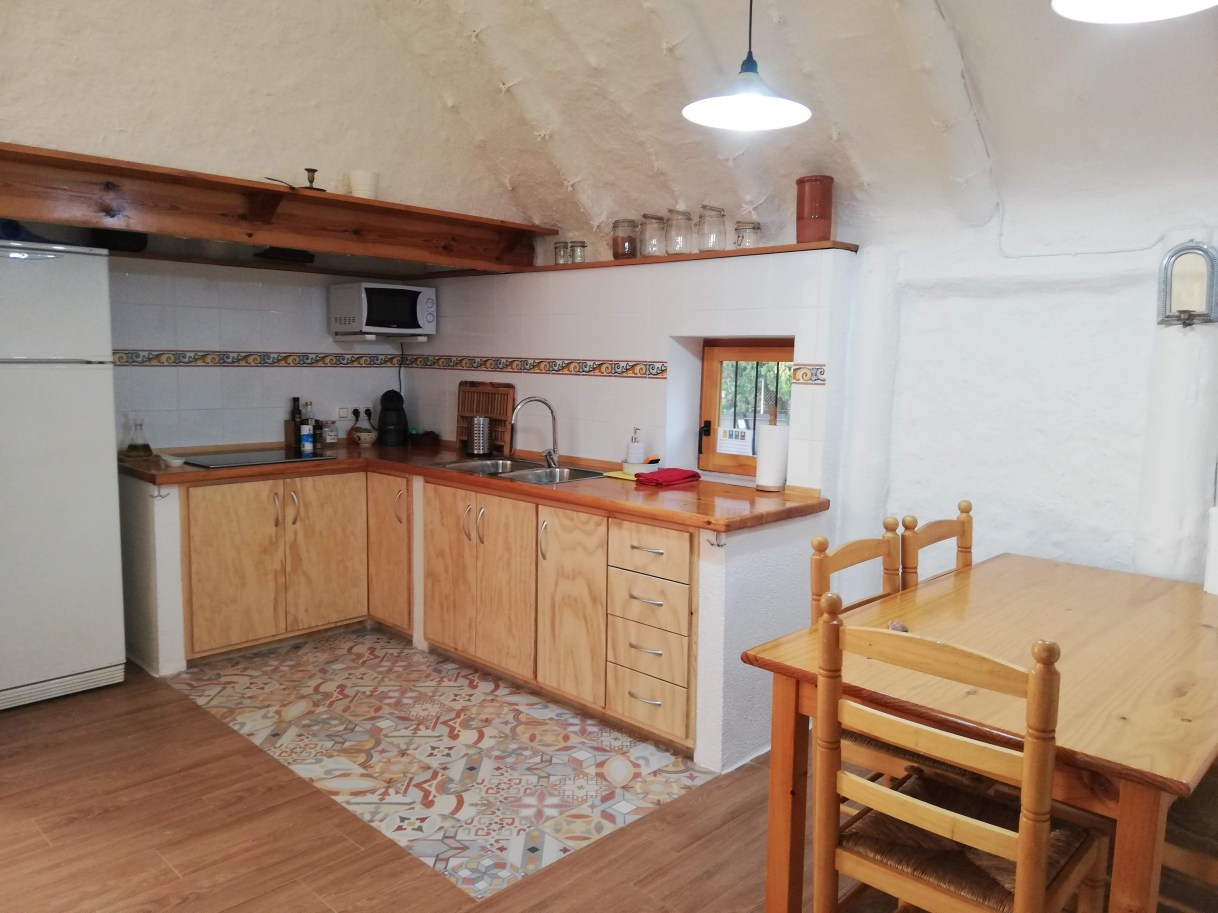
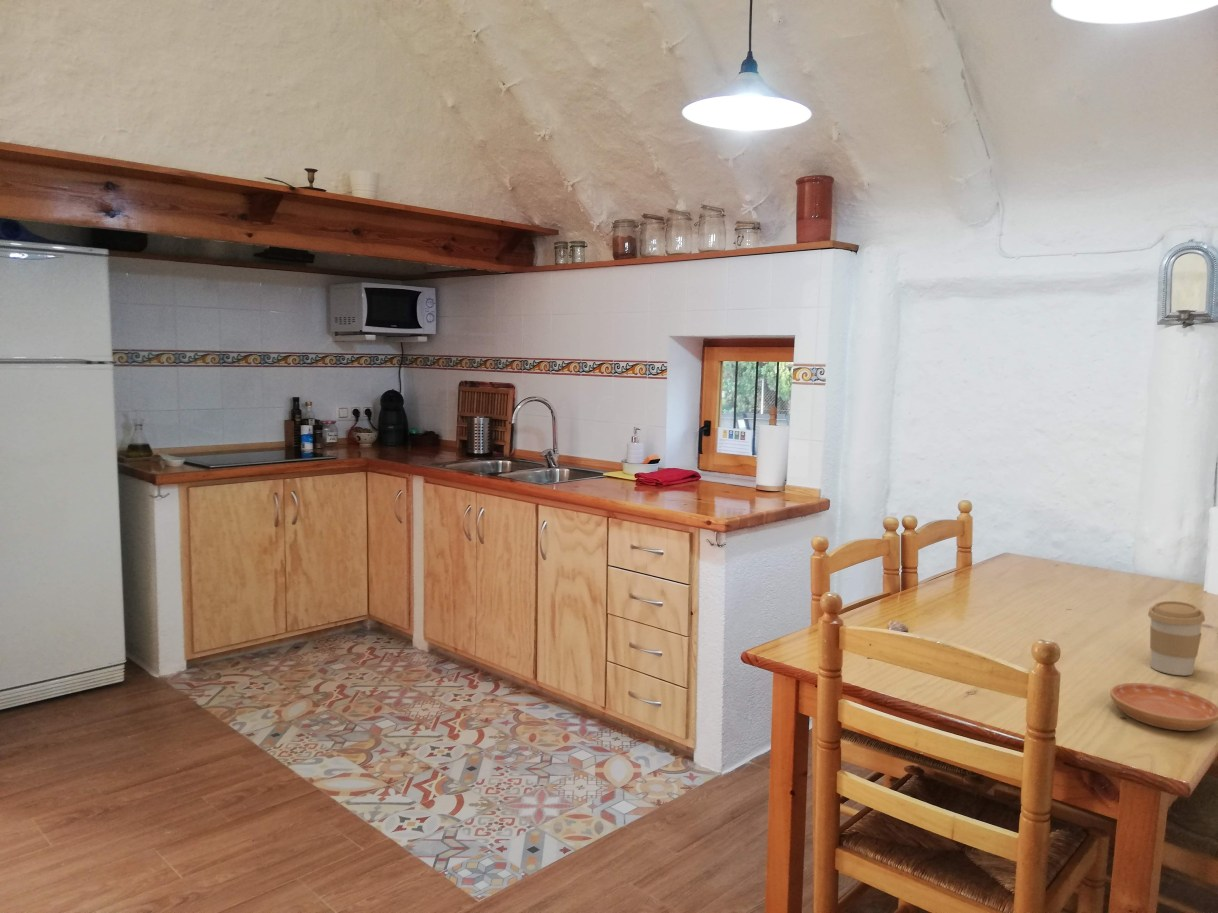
+ saucer (1163, 707)
+ coffee cup (1174, 637)
